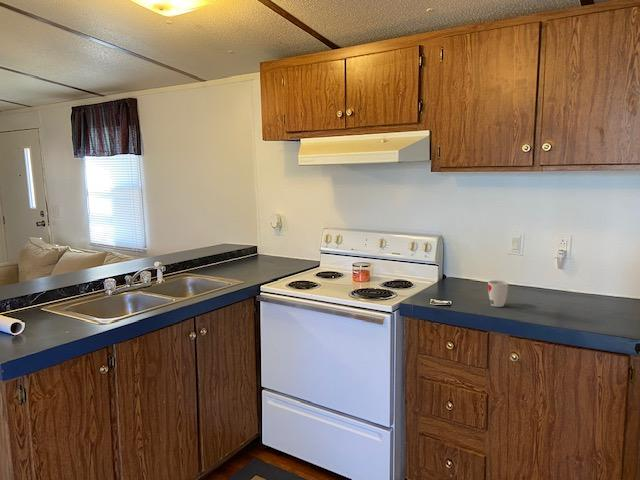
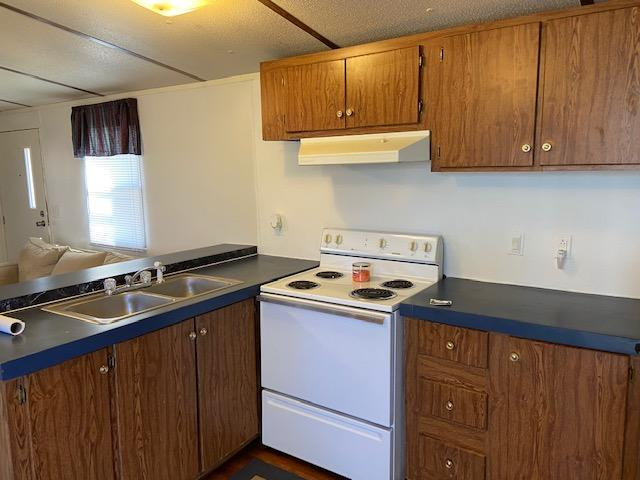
- cup (497, 293)
